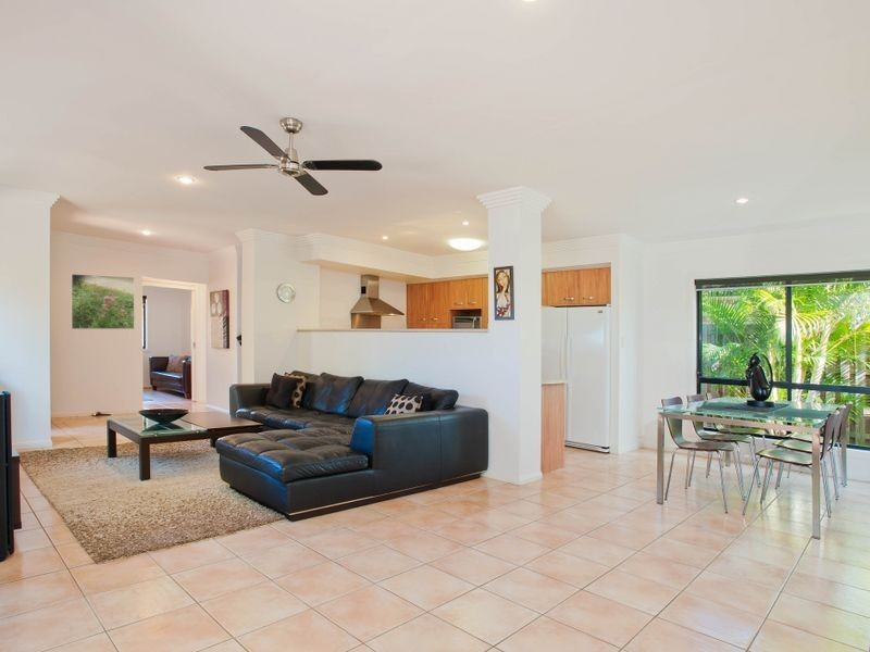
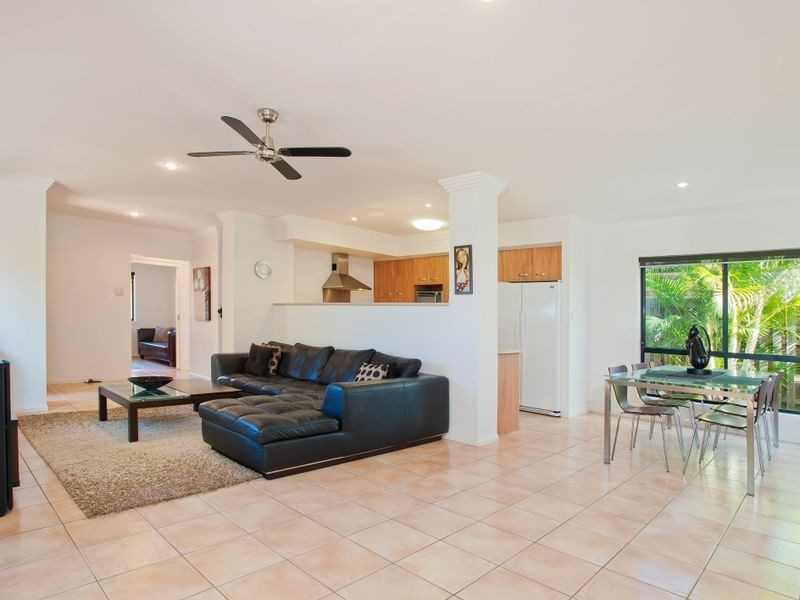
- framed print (103, 302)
